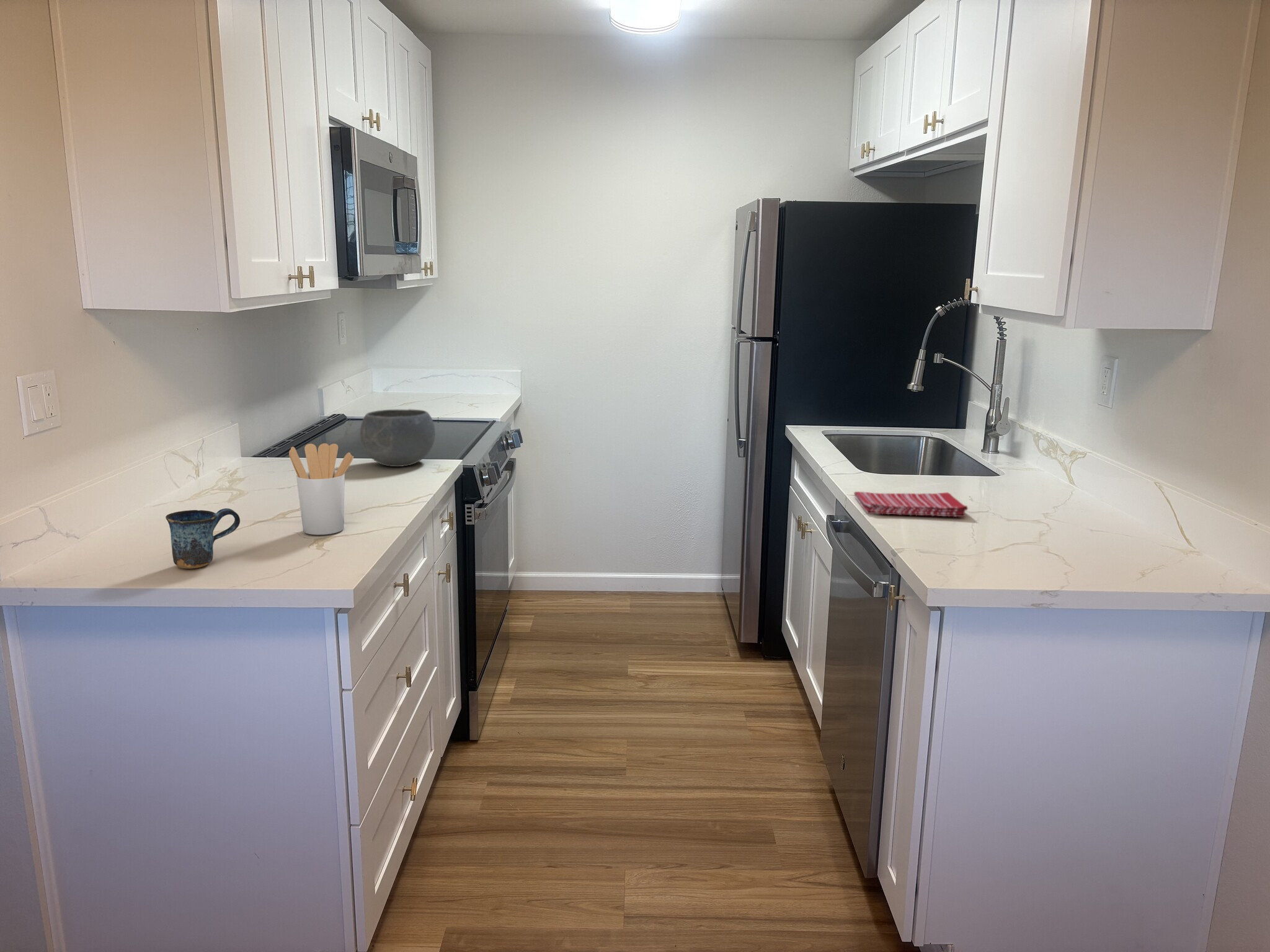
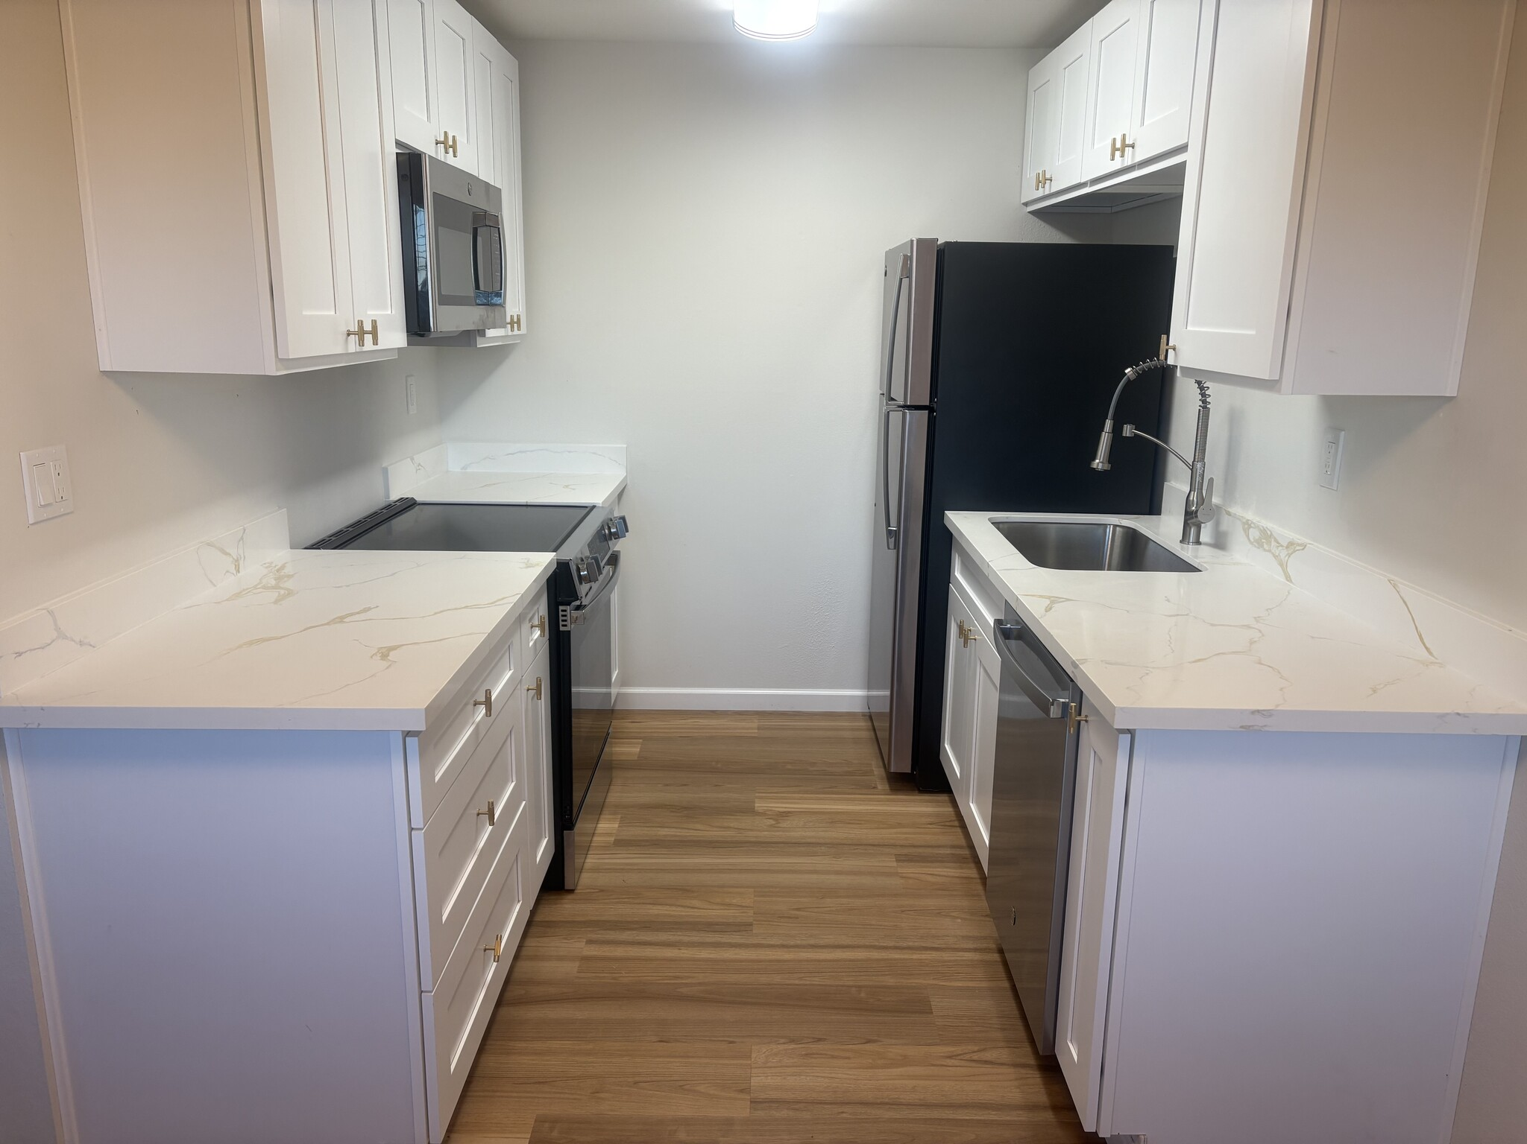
- mug (202, 539)
- utensil holder (321, 486)
- bowl (398, 438)
- dish towel (909, 502)
